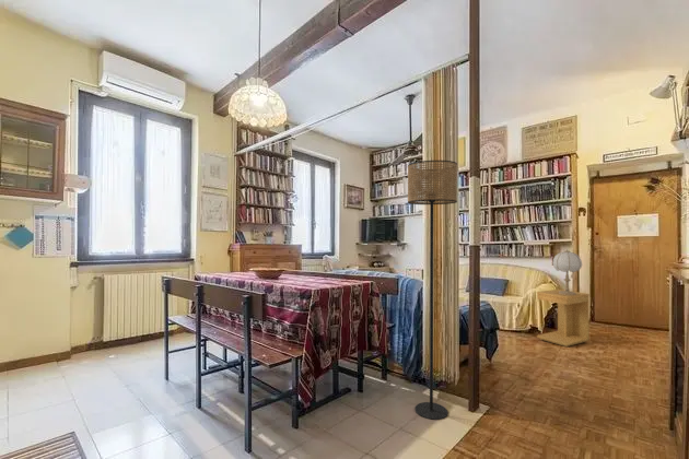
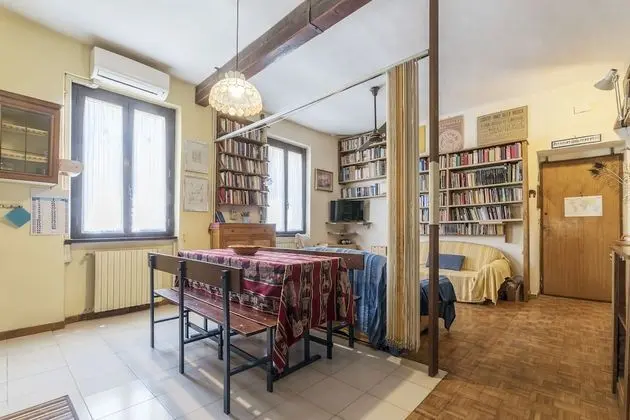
- side table (562, 317)
- floor lamp (431, 287)
- table lamp (567, 271)
